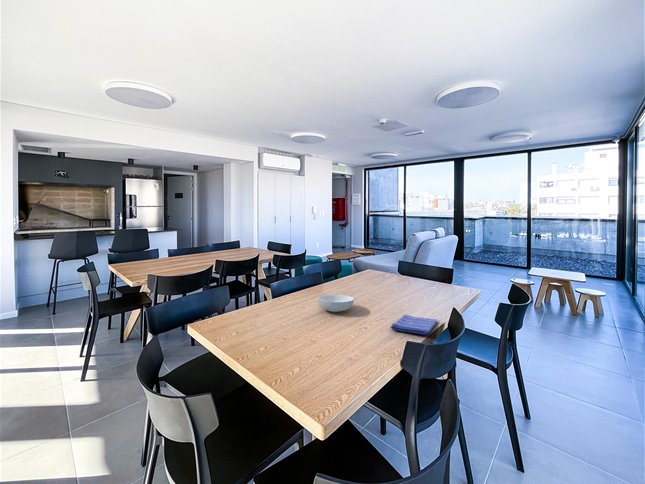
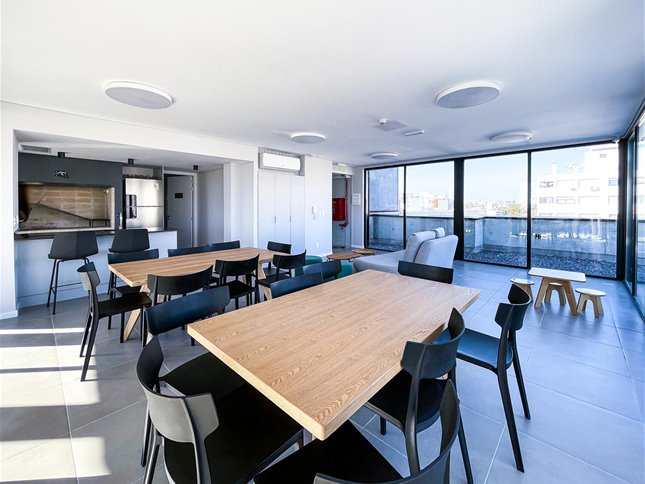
- serving bowl (335, 304)
- dish towel (414, 323)
